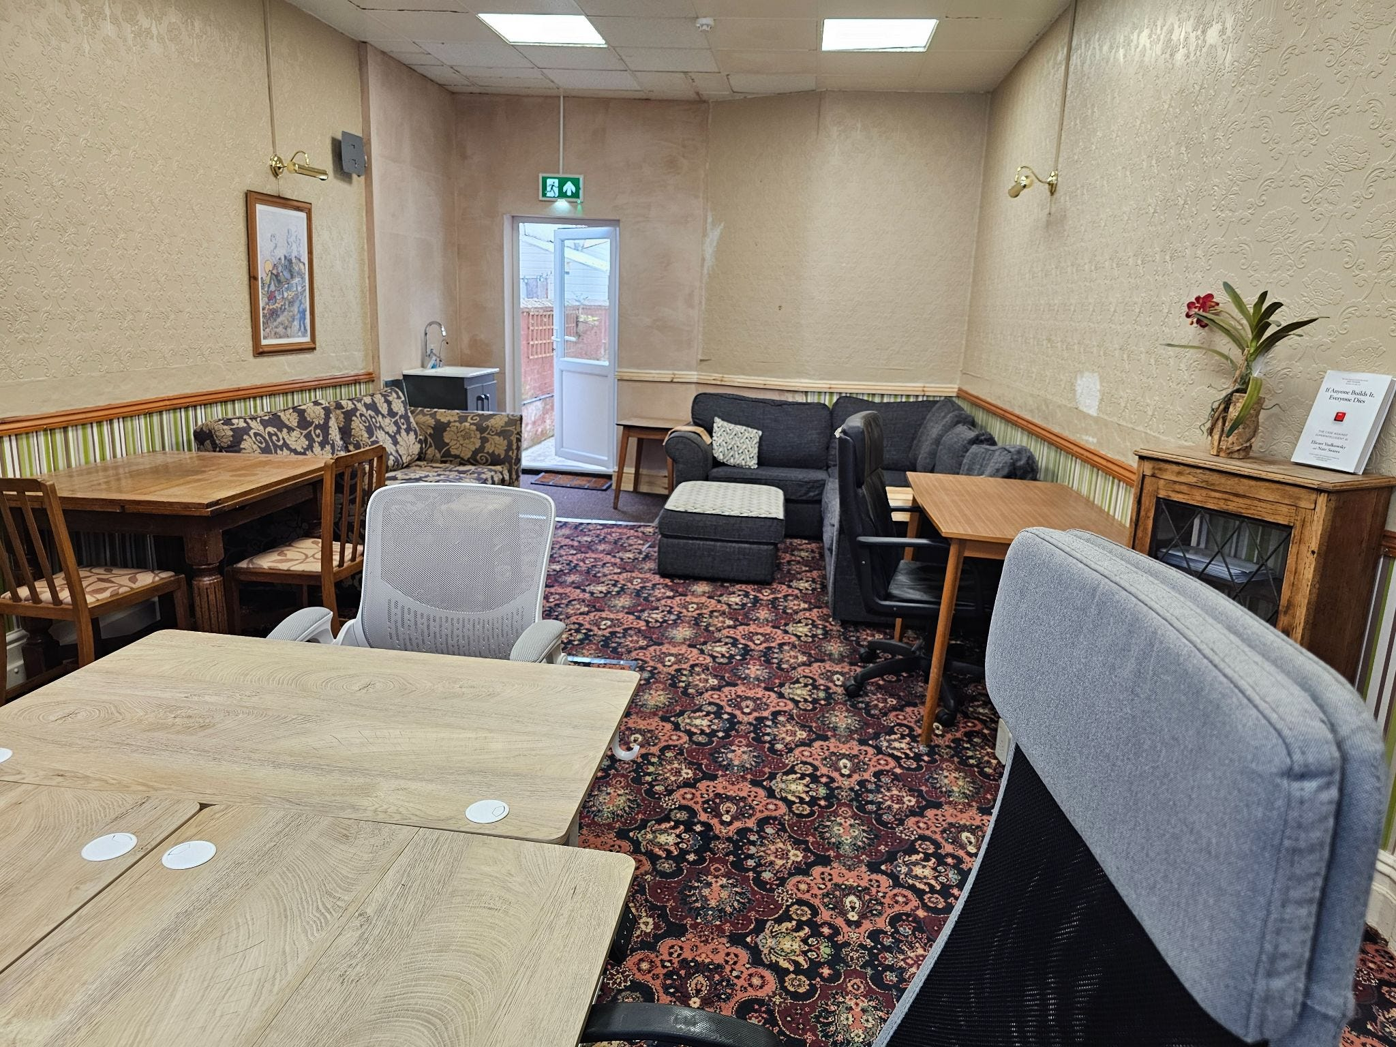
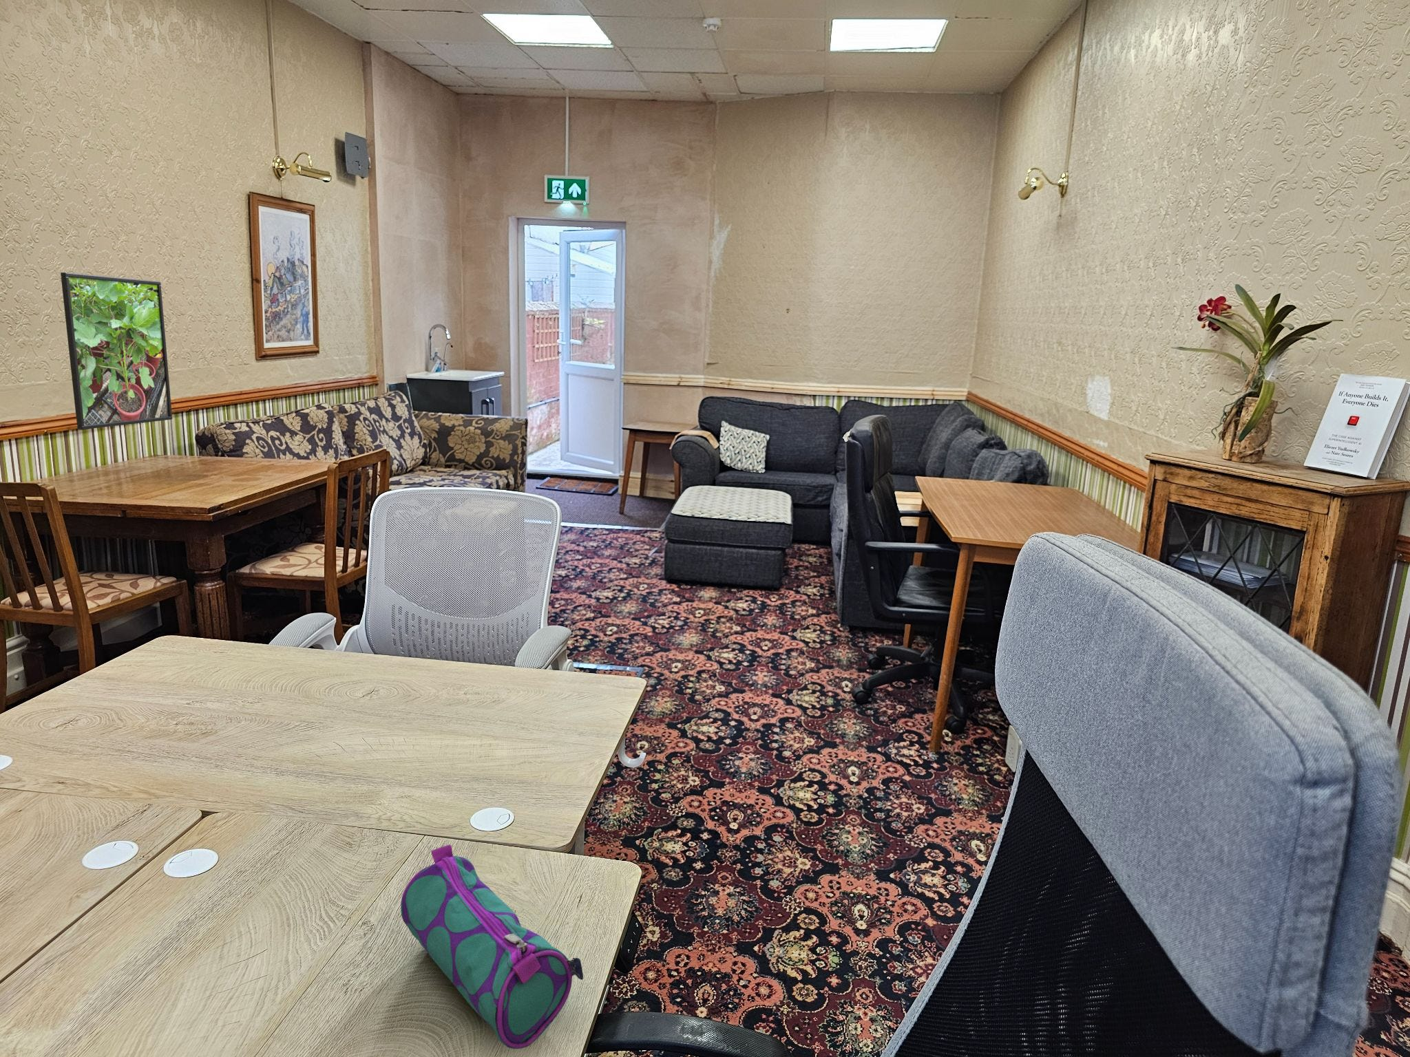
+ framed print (121, 352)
+ pencil case (484, 940)
